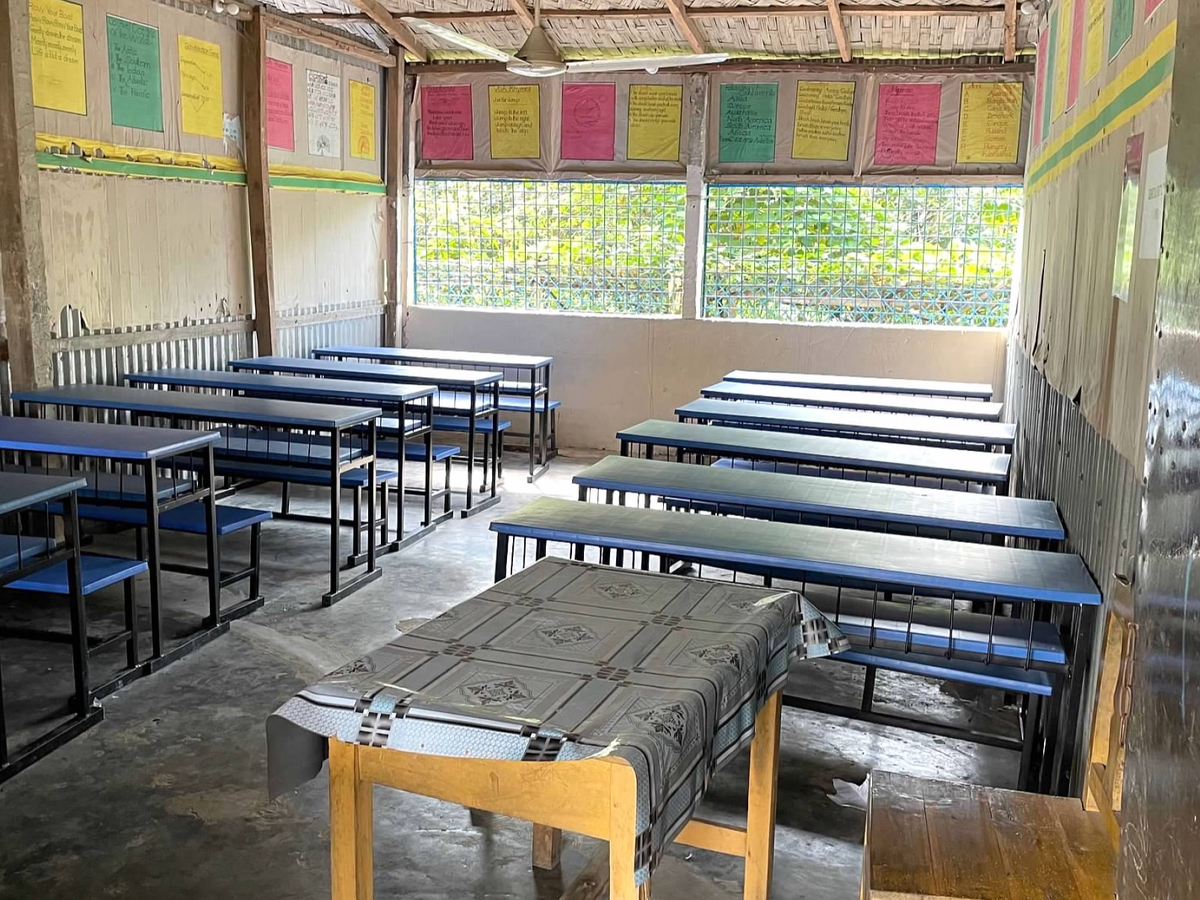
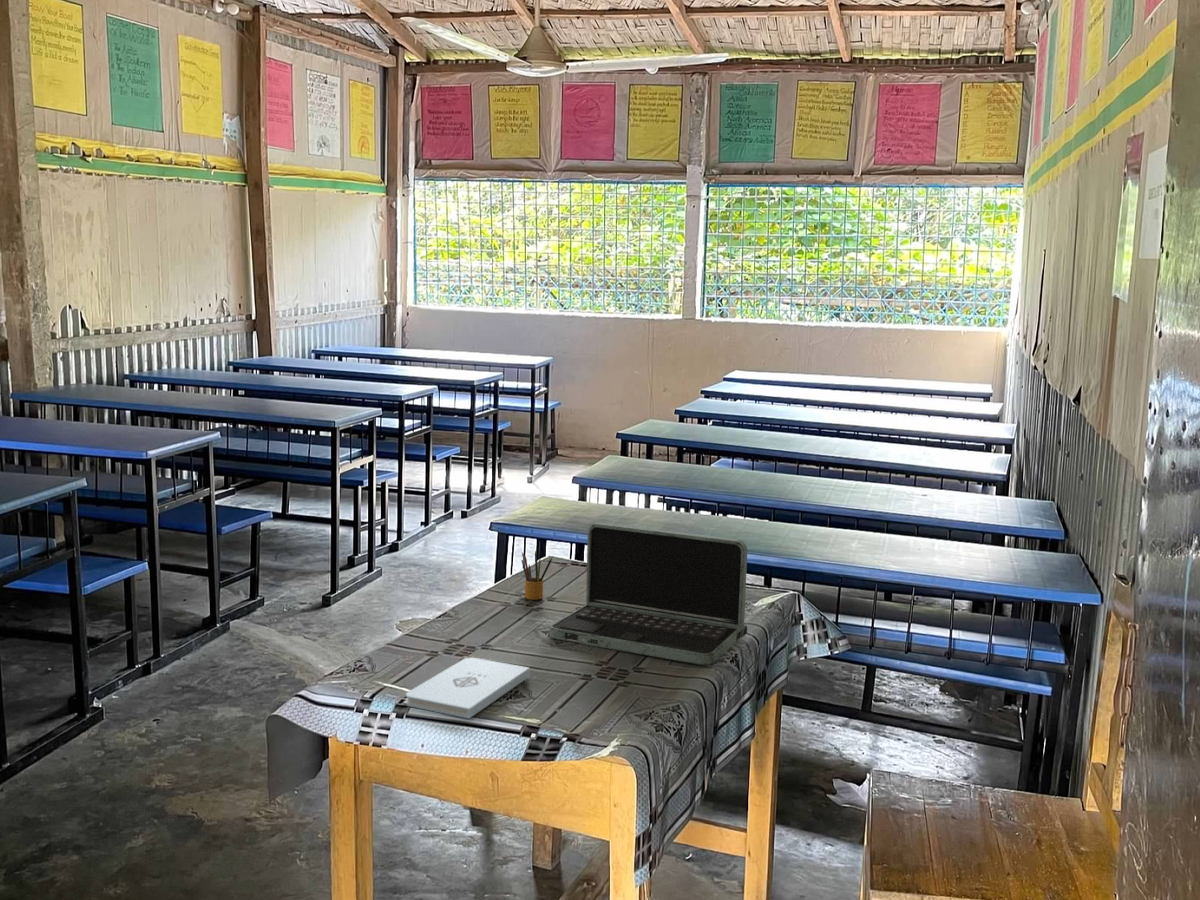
+ laptop (645, 585)
+ notepad (468, 685)
+ pencil box (536, 575)
